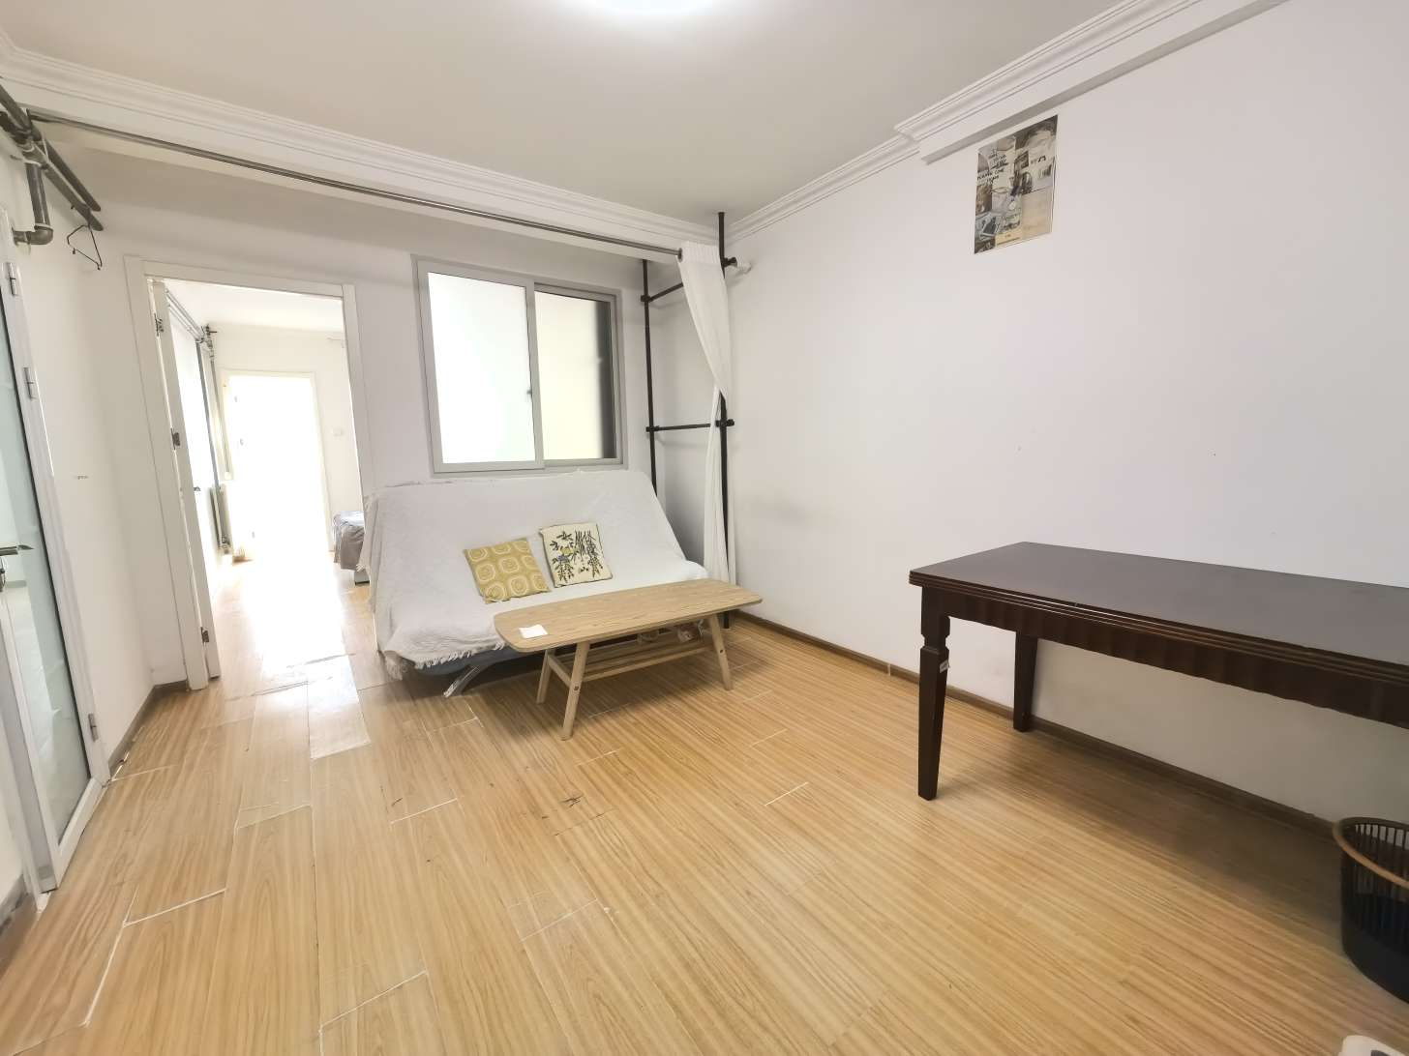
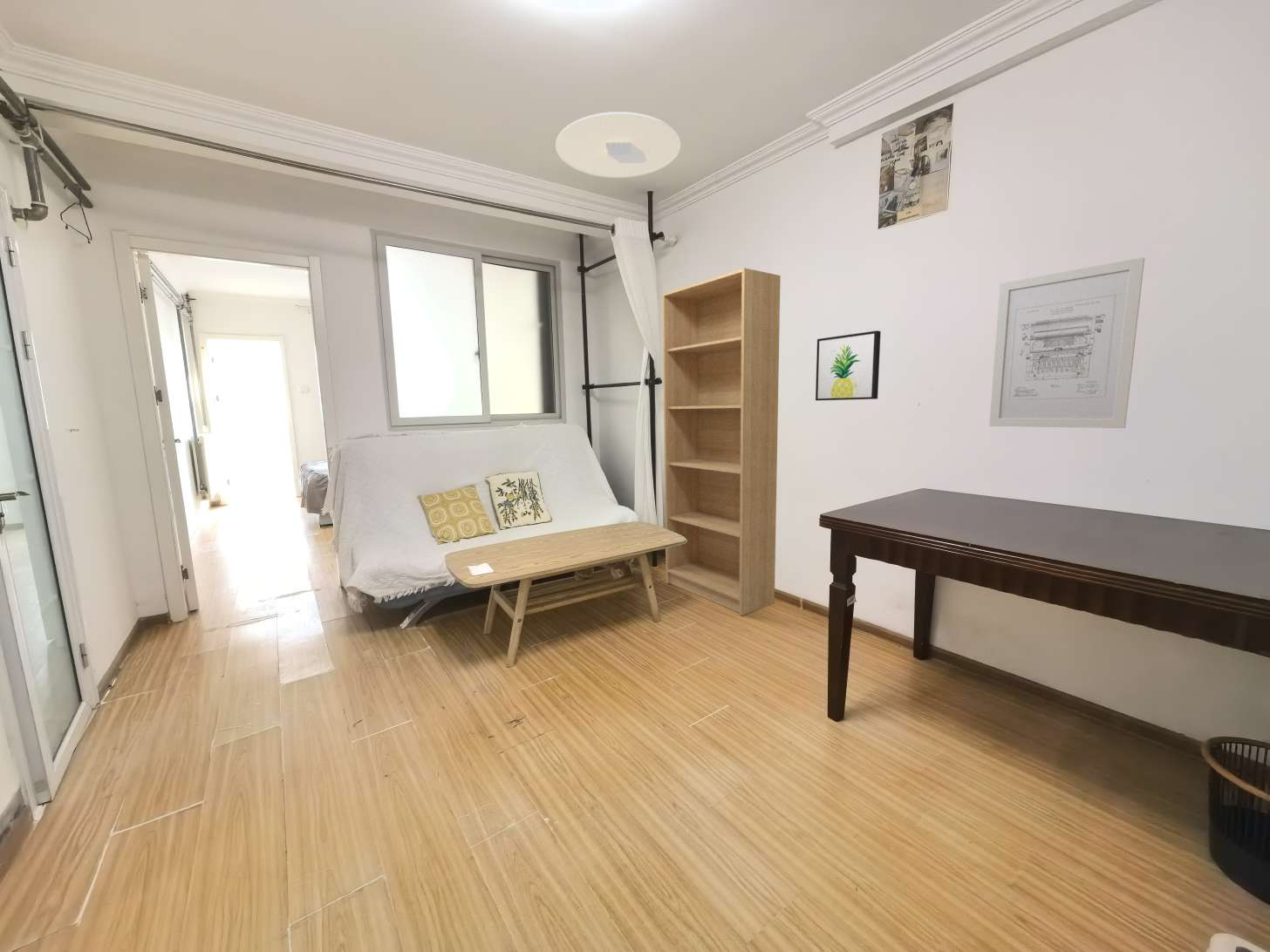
+ ceiling light (618, 142)
+ wall art (846, 367)
+ bookshelf (717, 445)
+ wall art (1058, 350)
